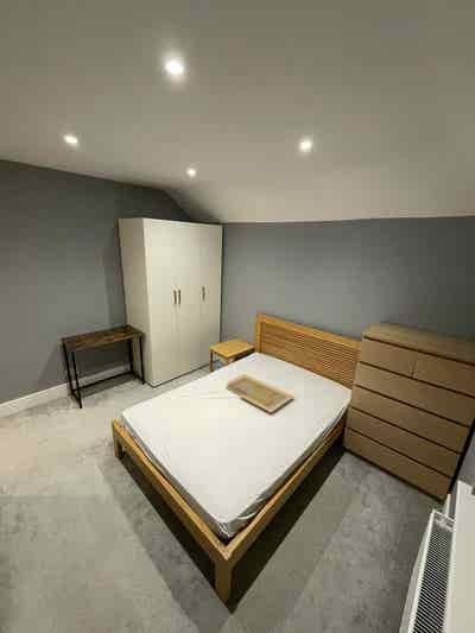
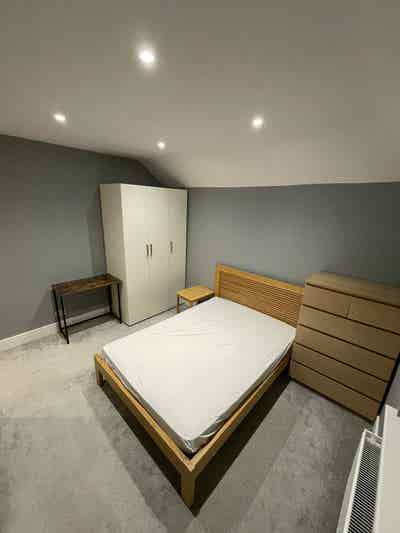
- serving tray (255, 392)
